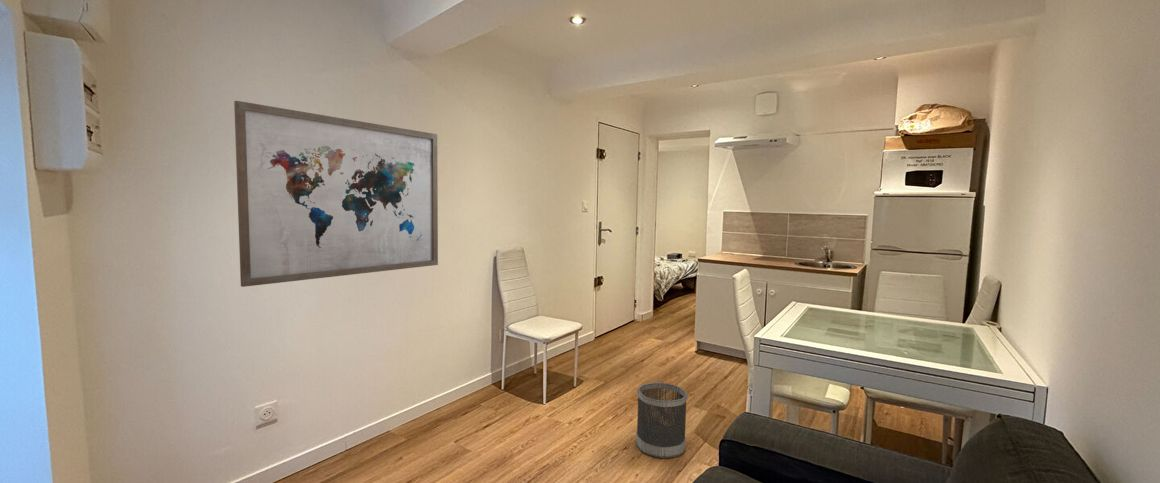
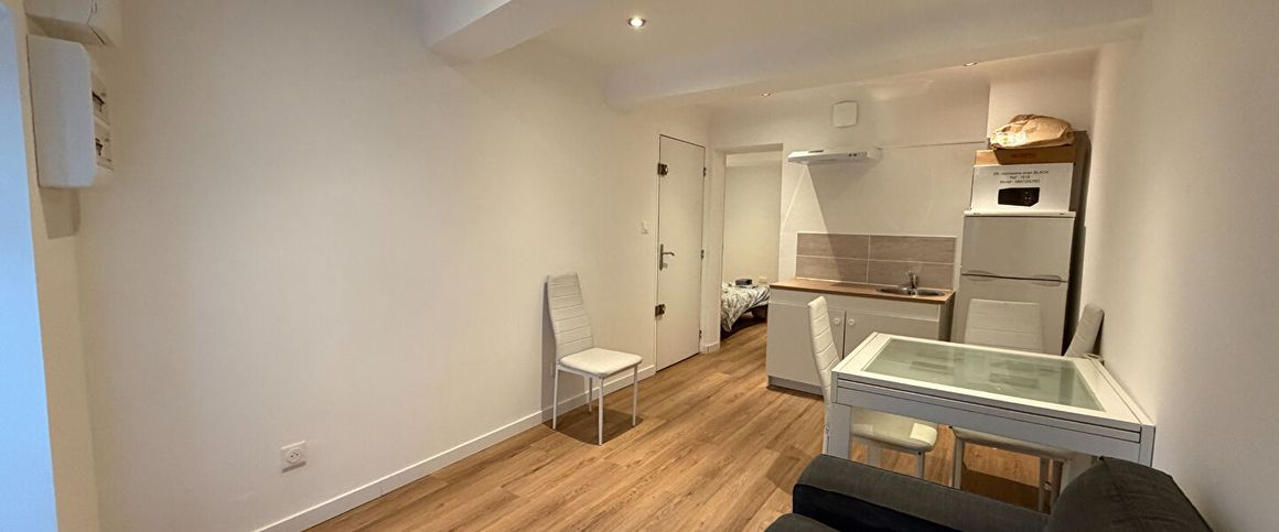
- wastebasket (661, 418)
- wall art (354, 198)
